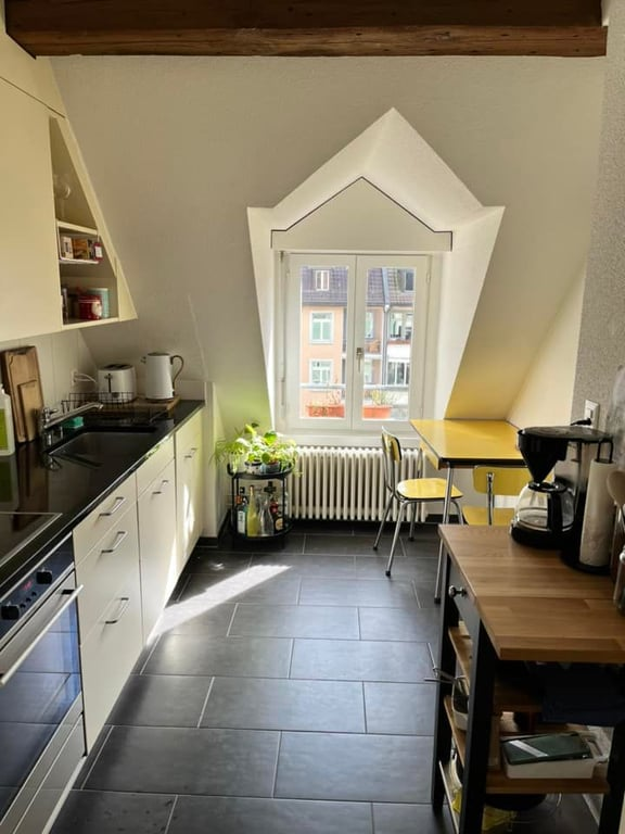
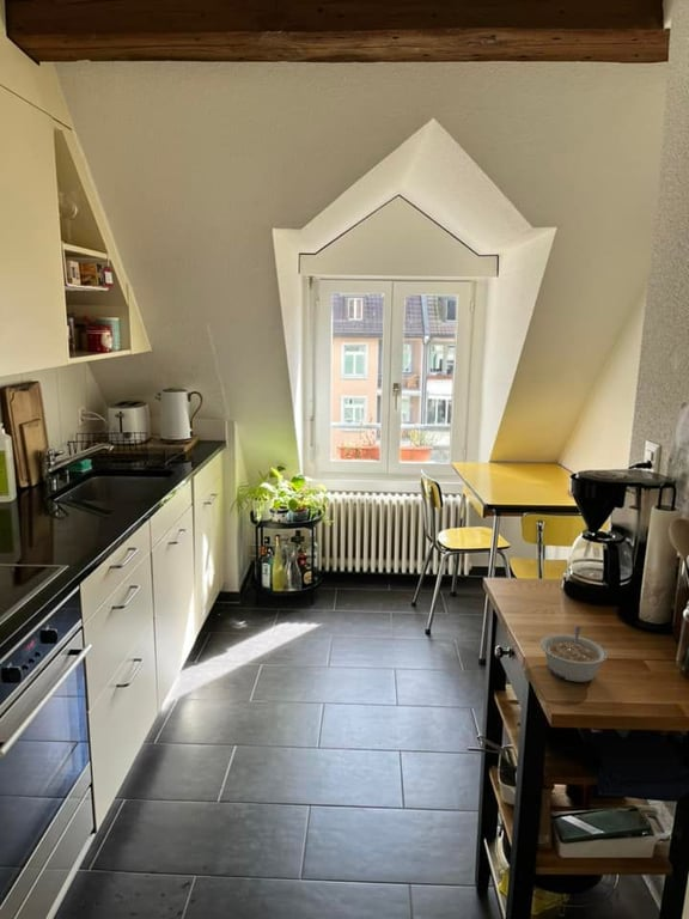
+ legume (571, 656)
